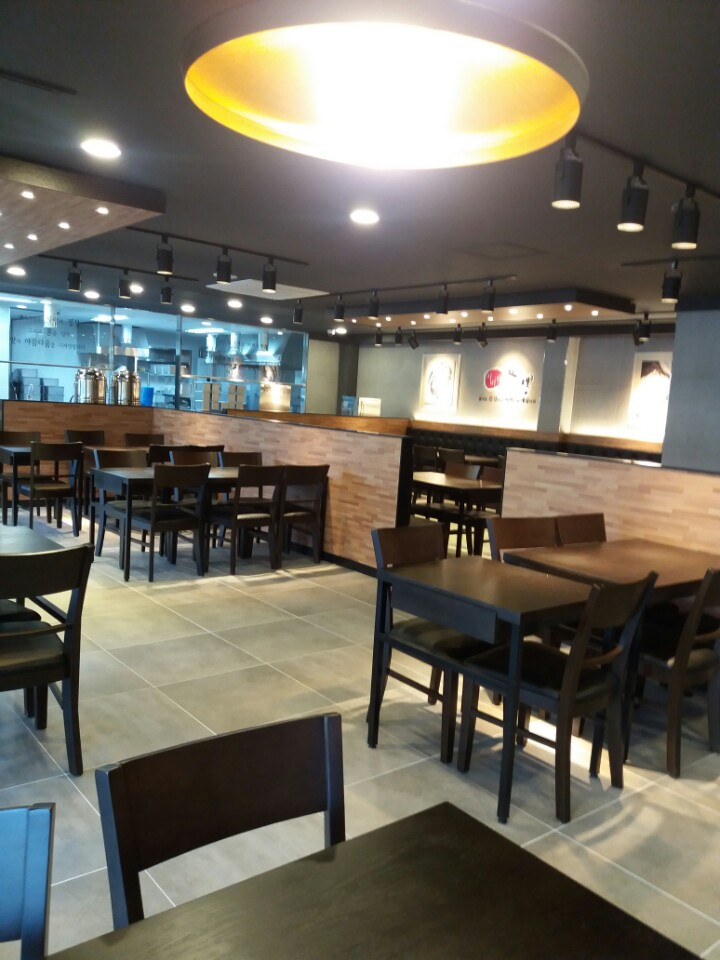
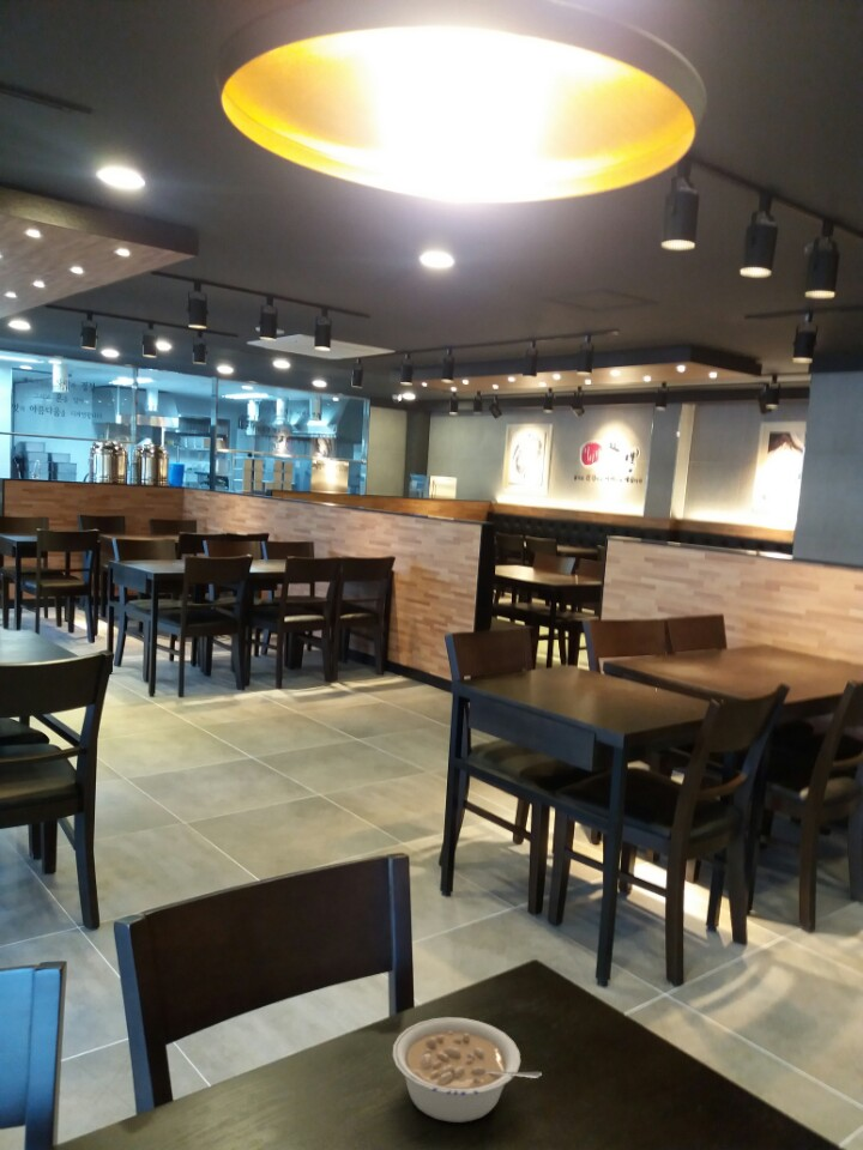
+ legume (460, 1069)
